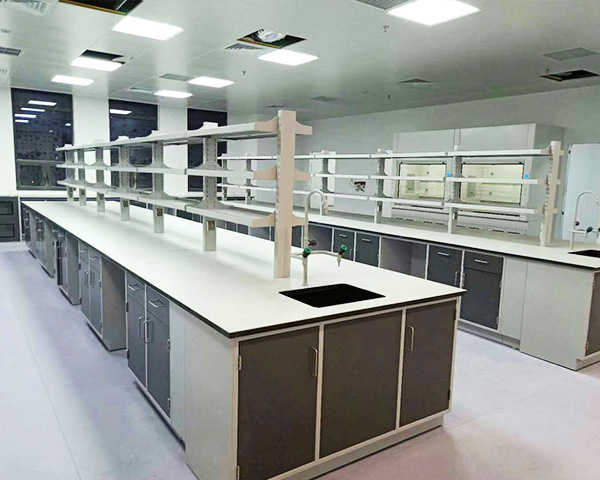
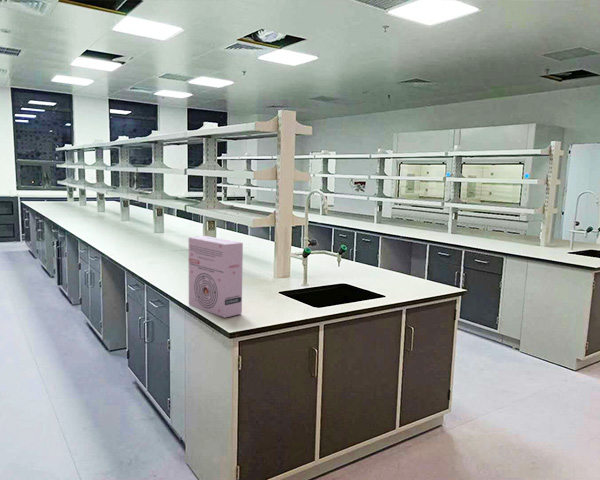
+ cereal box (214, 274)
